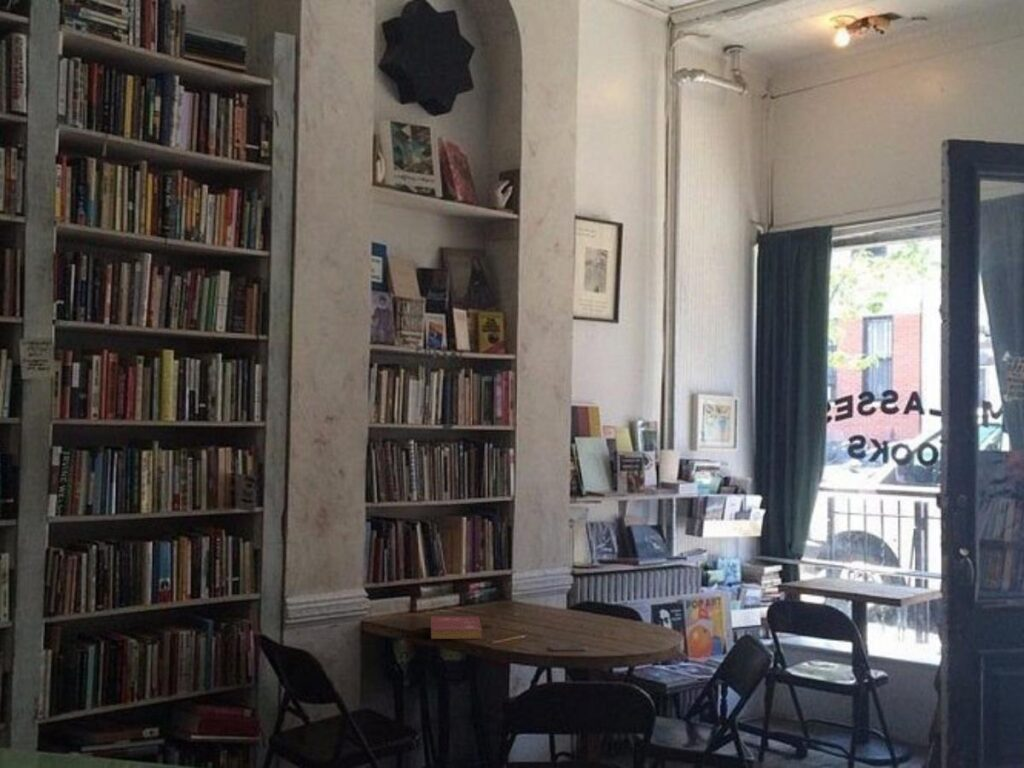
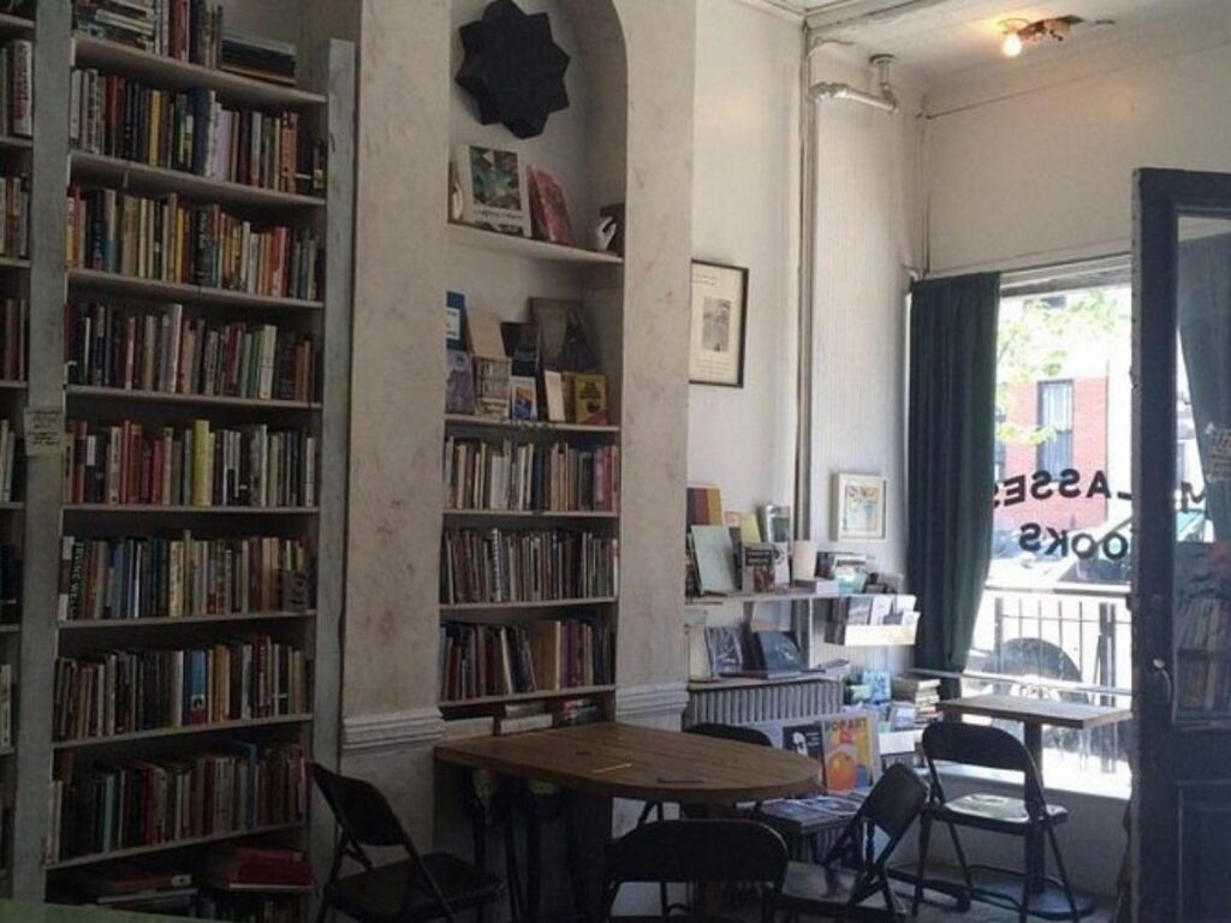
- book (455, 627)
